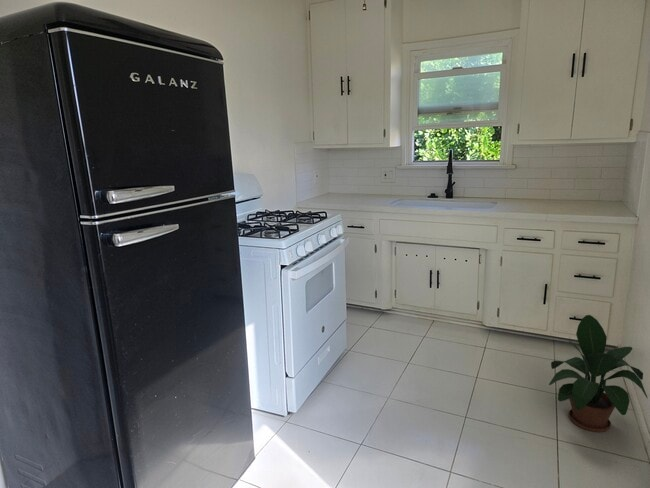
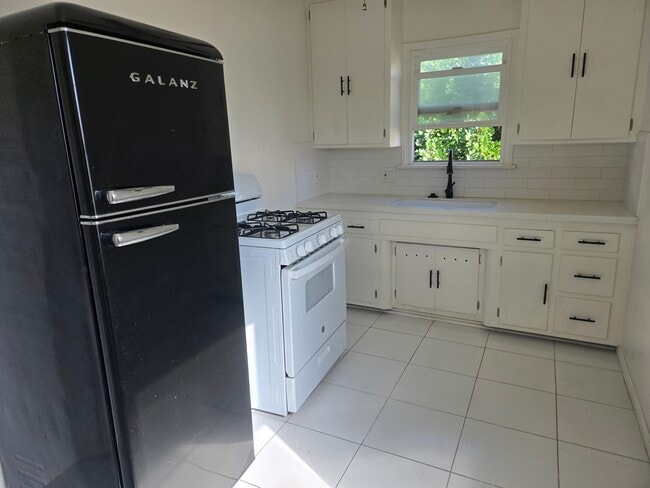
- potted plant (597, 374)
